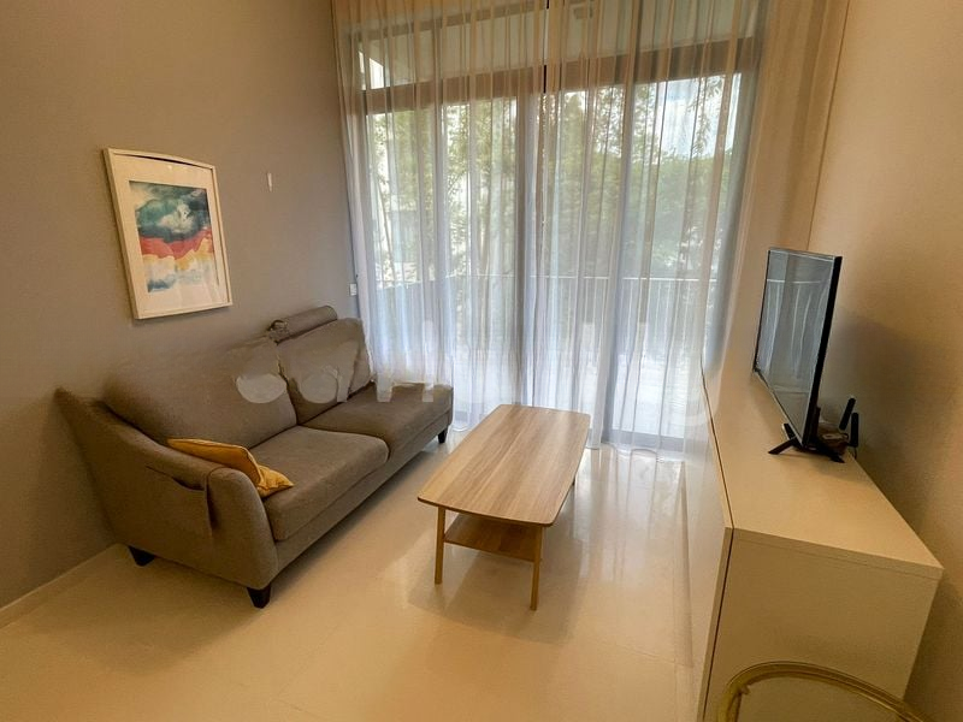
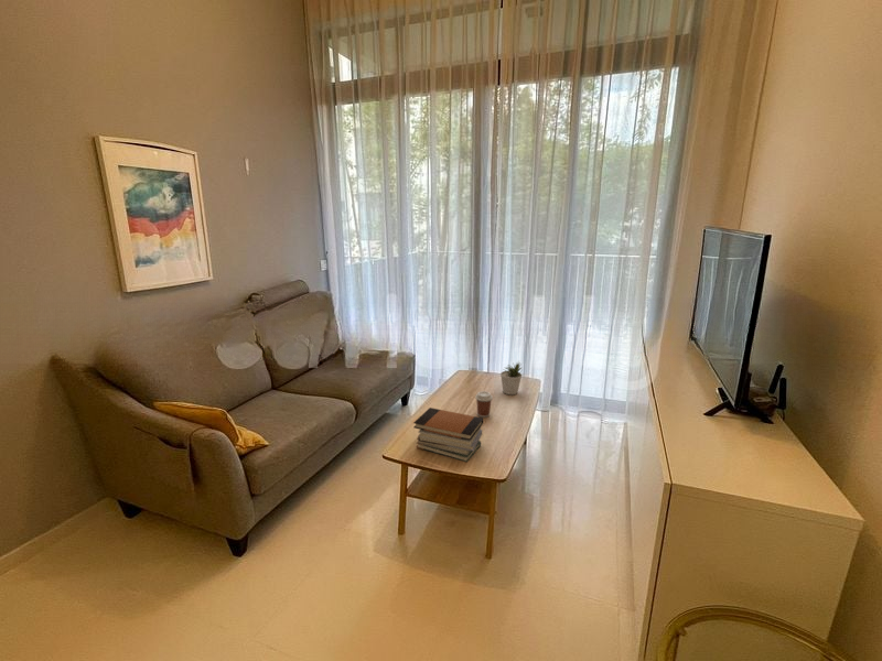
+ potted plant (512, 377)
+ coffee cup (483, 403)
+ book stack (449, 433)
